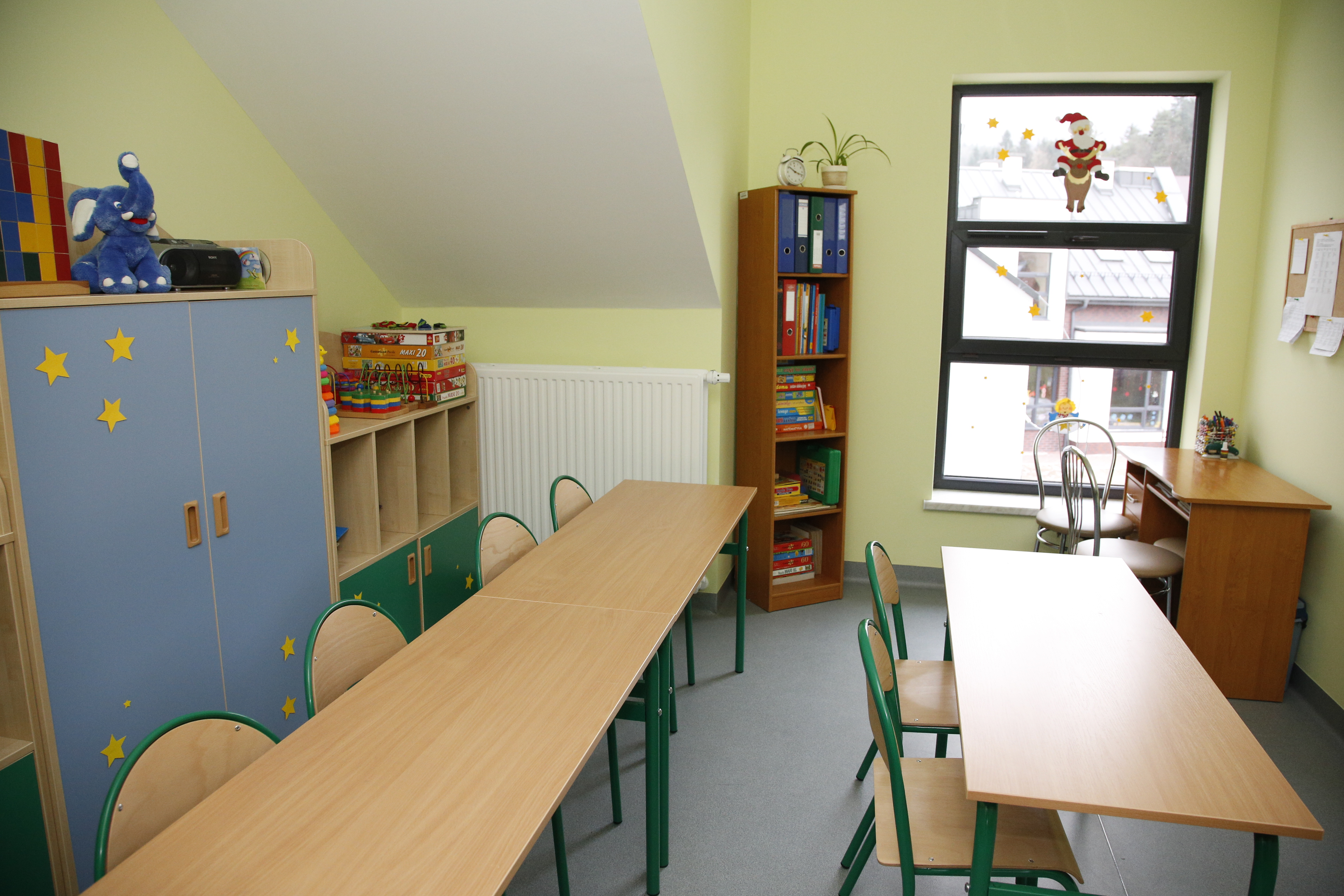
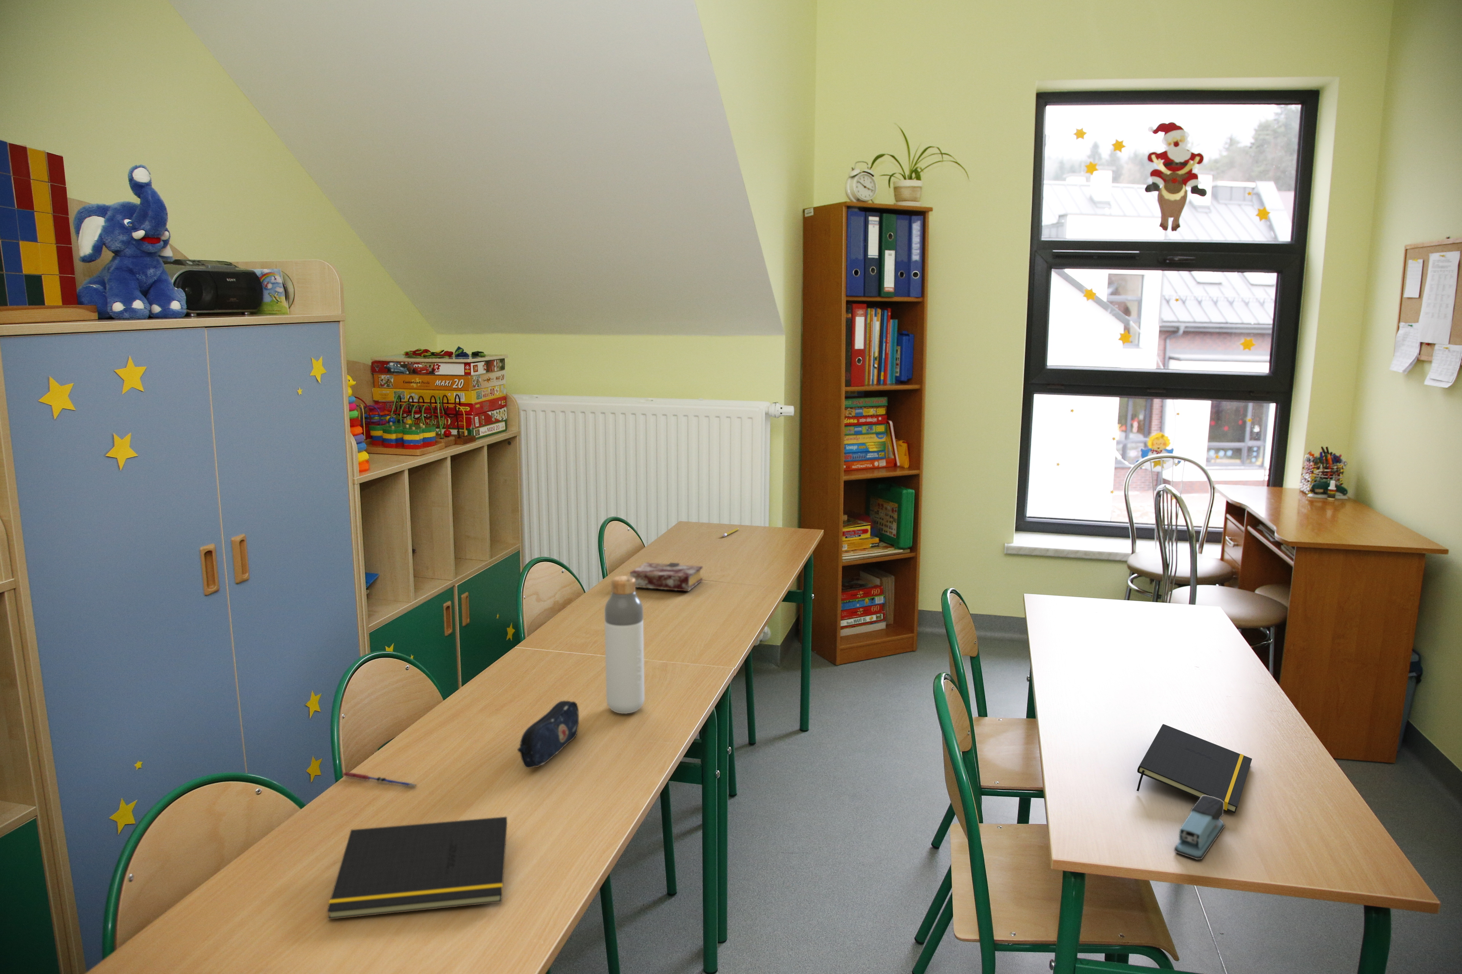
+ notepad (1197, 765)
+ pencil case (552, 733)
+ stapler (1201, 824)
+ pencil (731, 532)
+ book (667, 576)
+ bottle (624, 645)
+ pen (380, 778)
+ notepad (423, 864)
